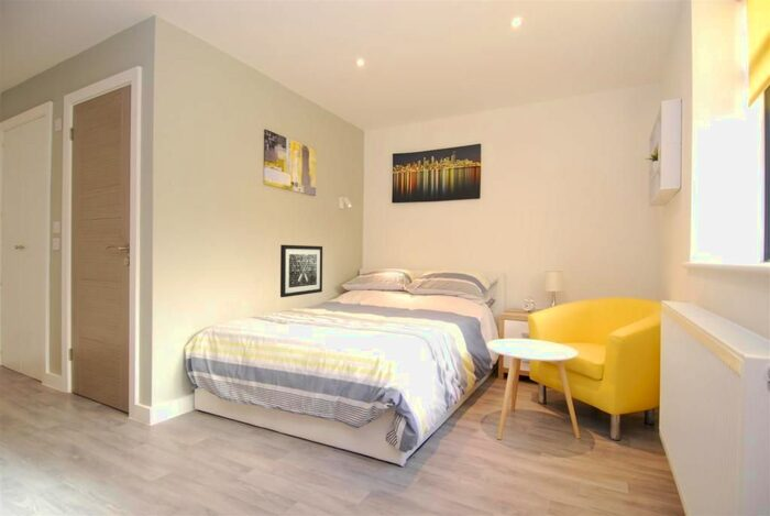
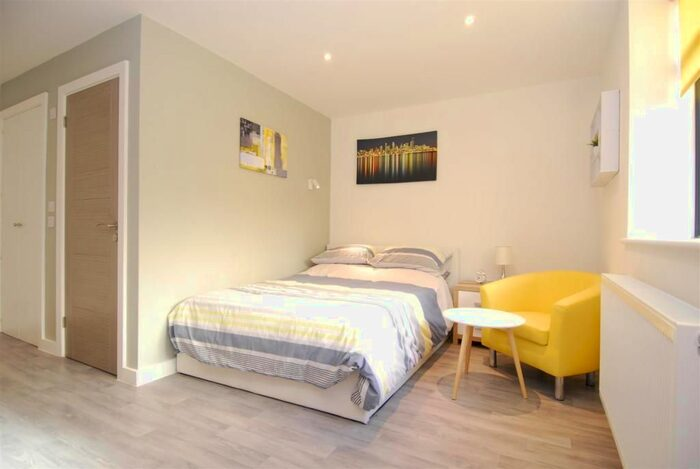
- wall art (302, 270)
